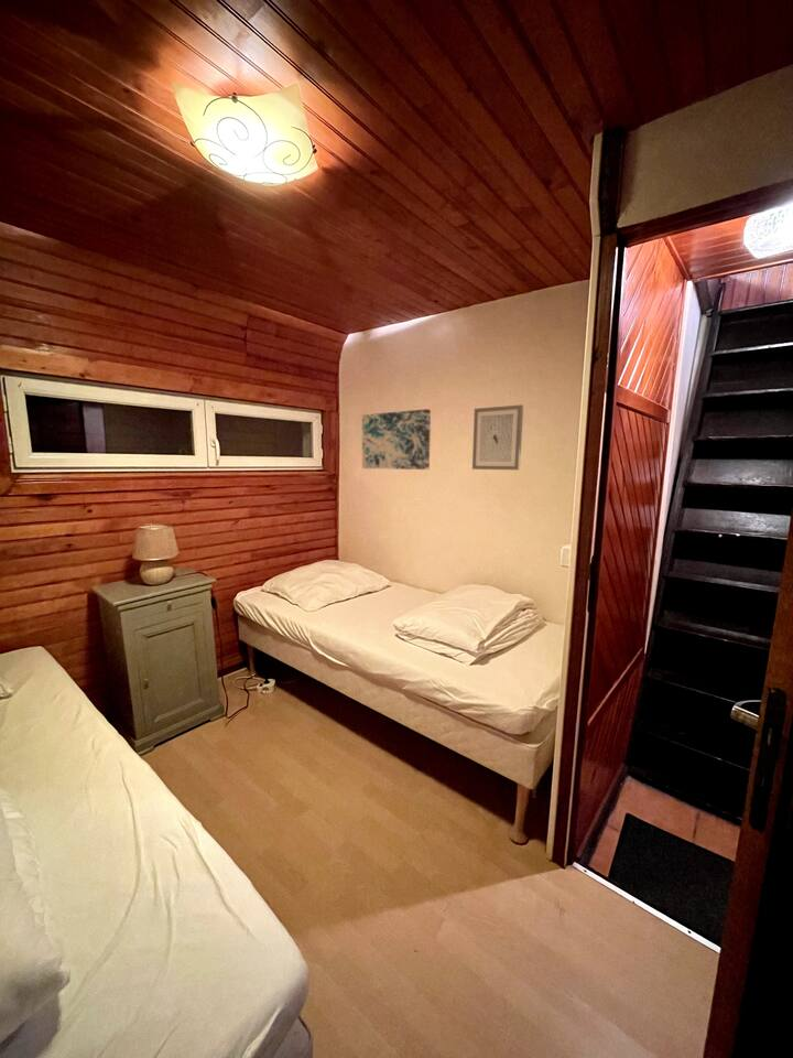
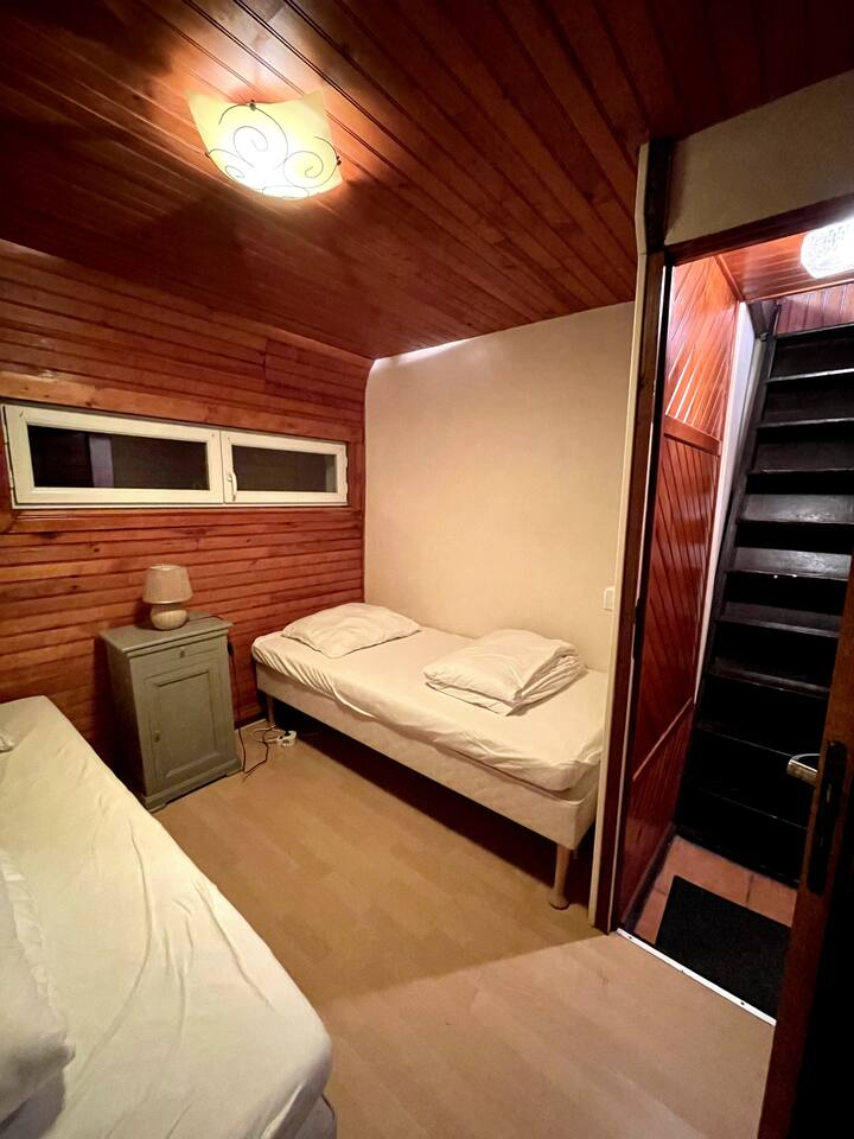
- wall art (497, 439)
- wall art (394, 441)
